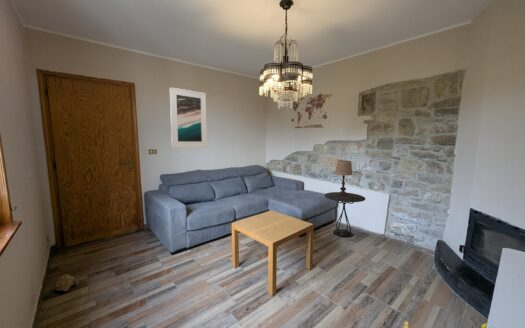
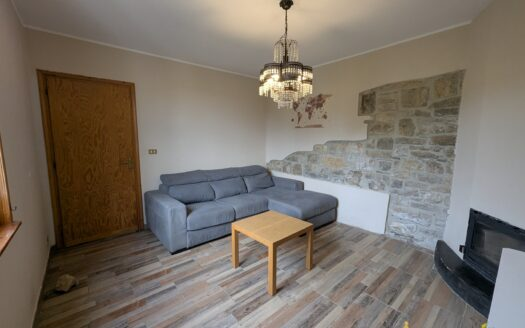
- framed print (189, 119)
- side table (342, 214)
- table lamp (343, 177)
